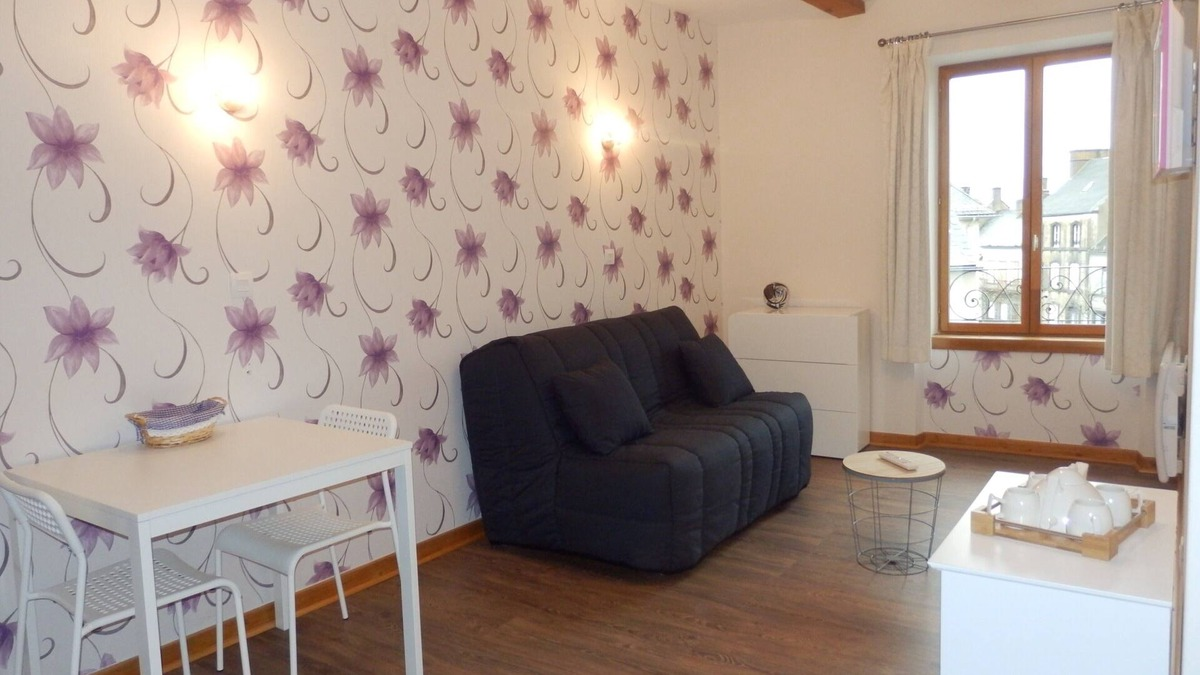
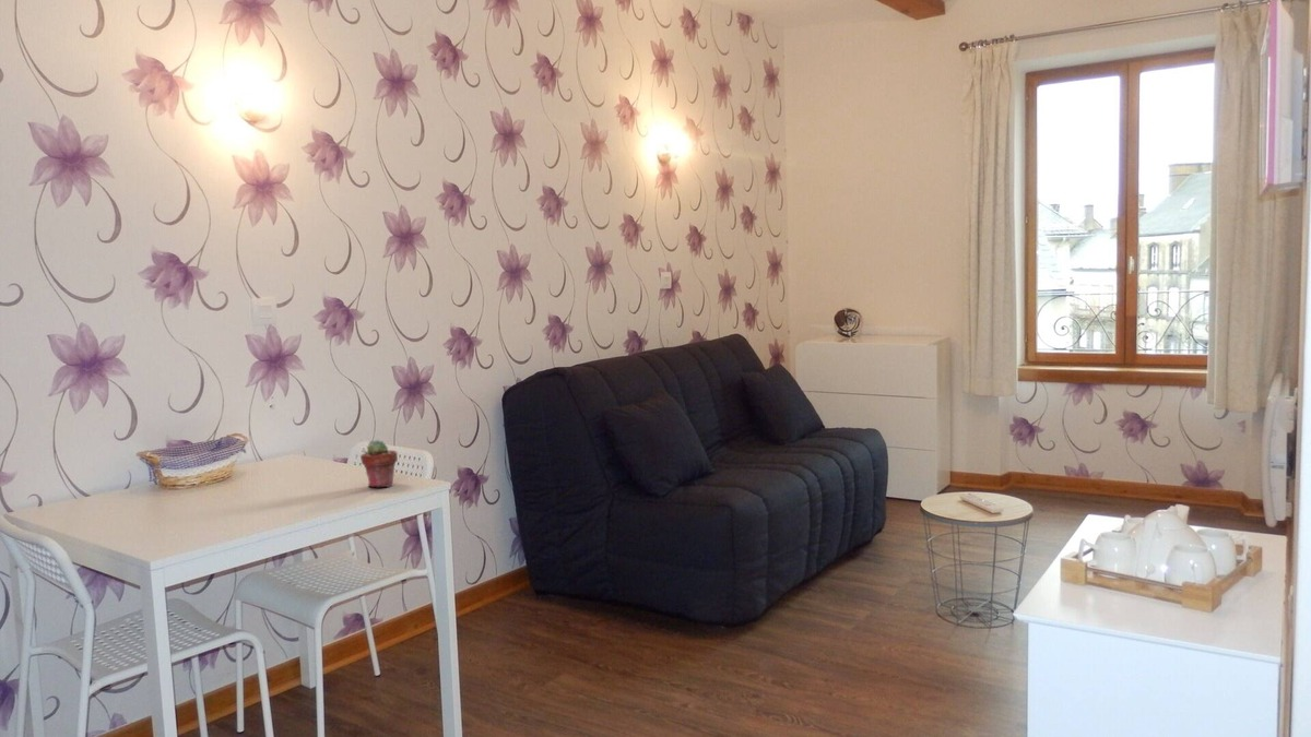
+ potted succulent (379, 462)
